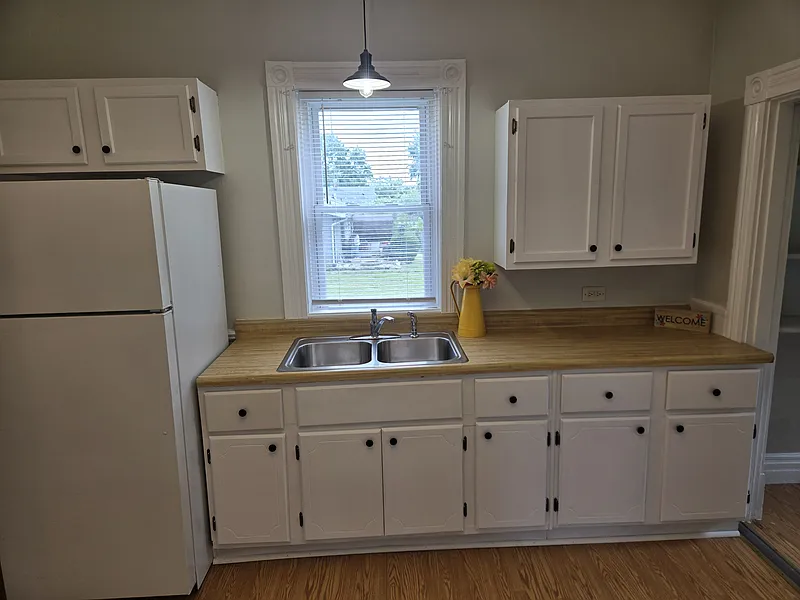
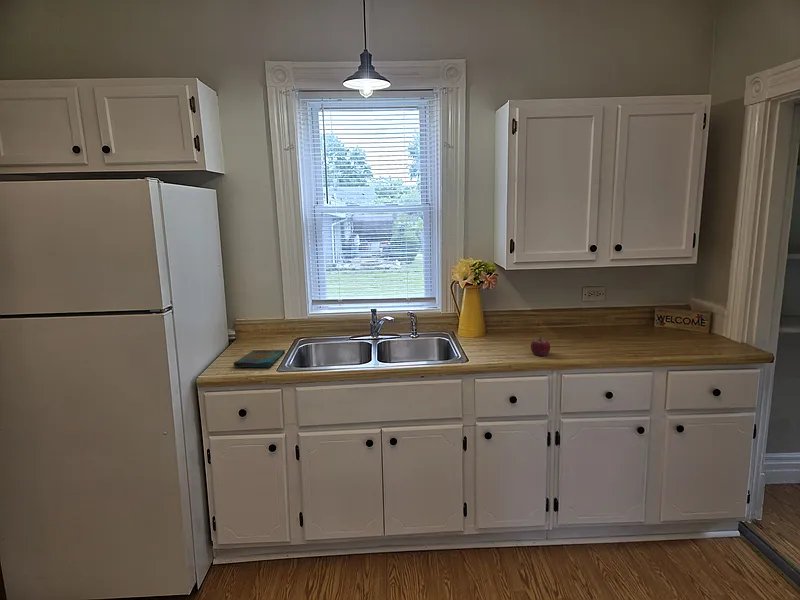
+ fruit (540, 345)
+ dish towel (260, 357)
